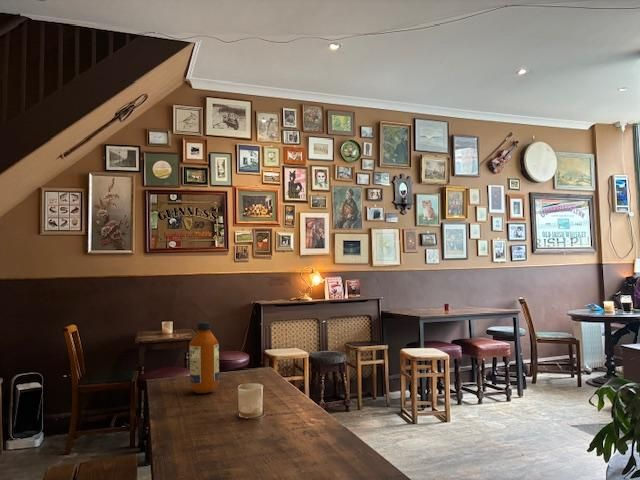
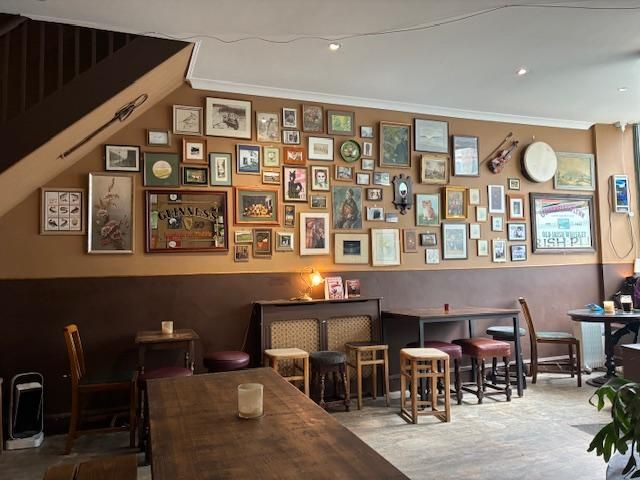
- bottle (204, 356)
